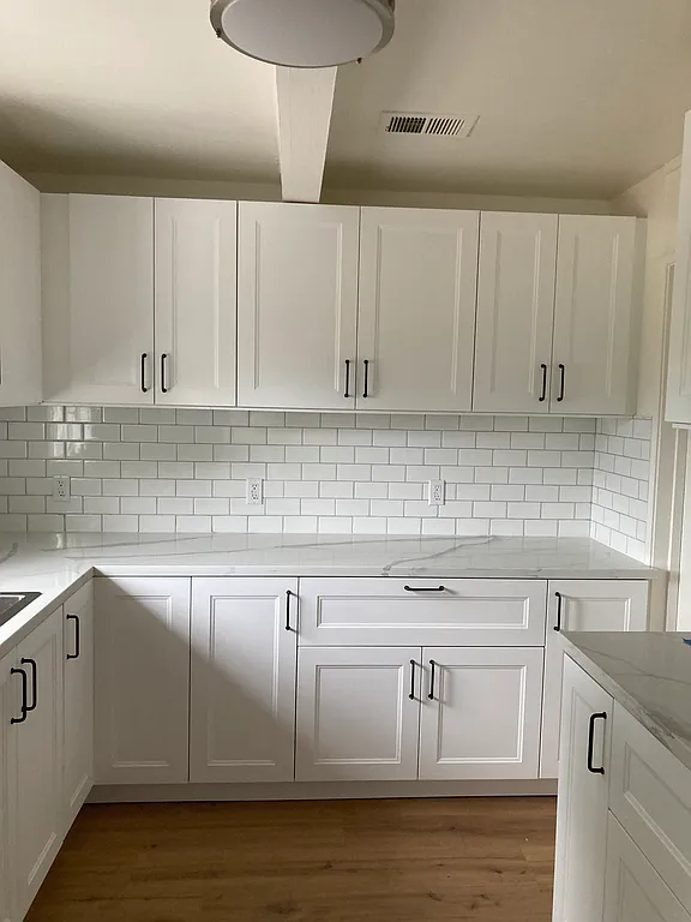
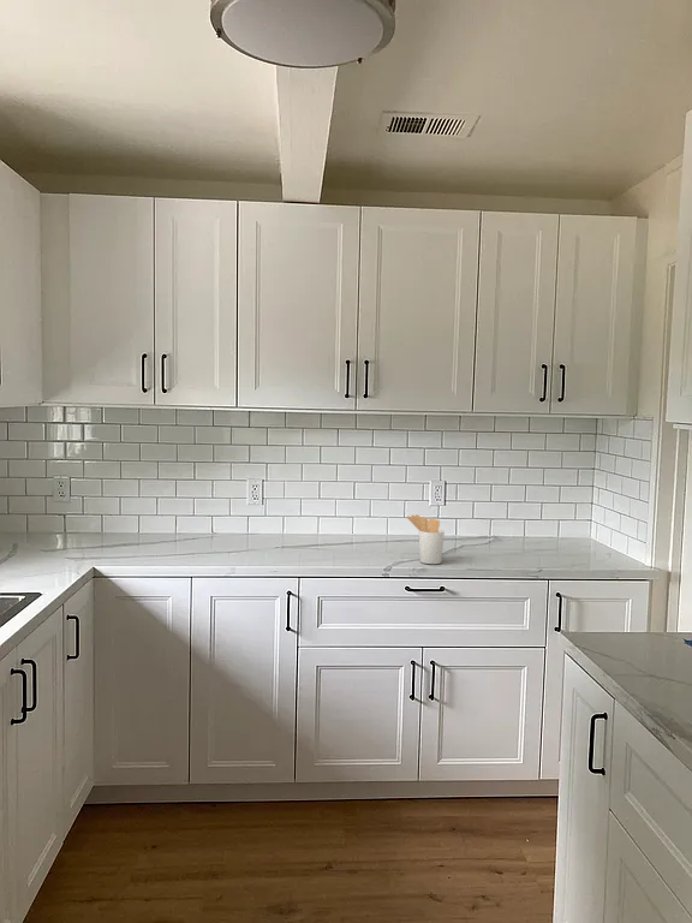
+ utensil holder (425, 537)
